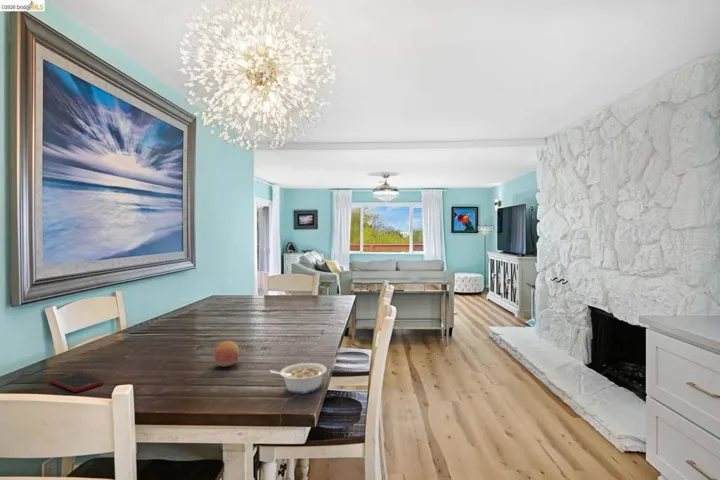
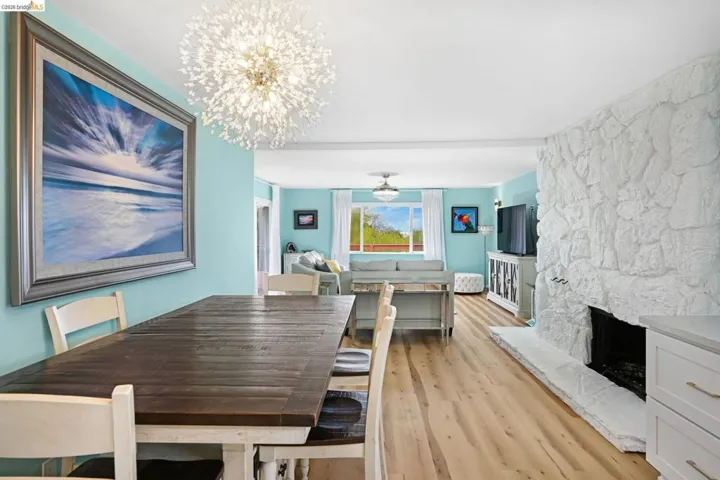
- cell phone (77, 381)
- legume (302, 377)
- fruit (226, 353)
